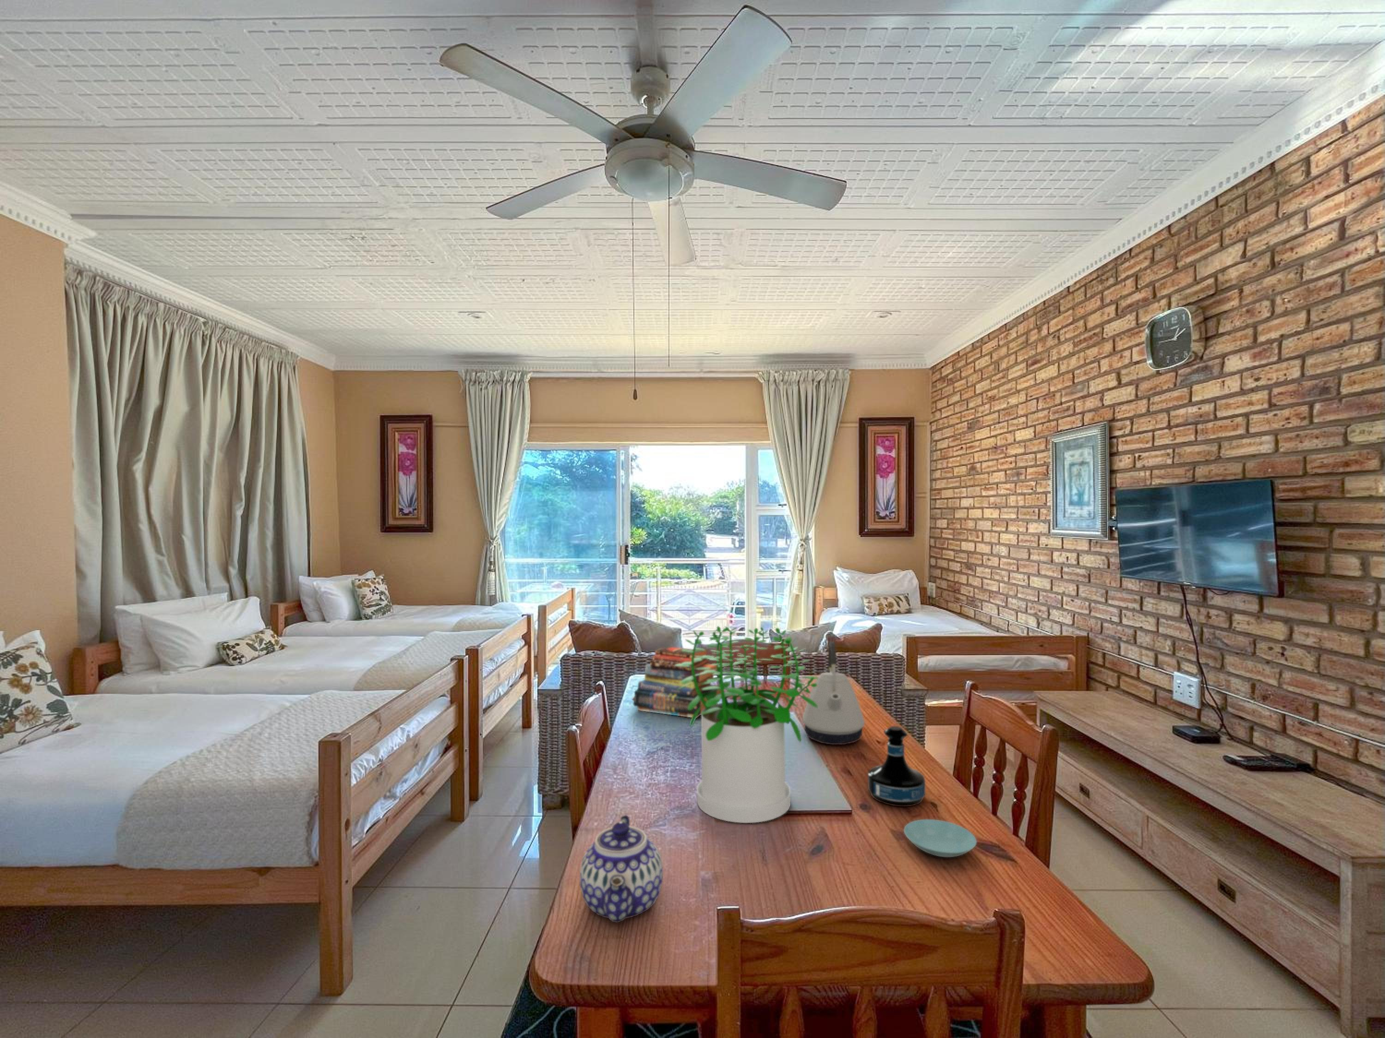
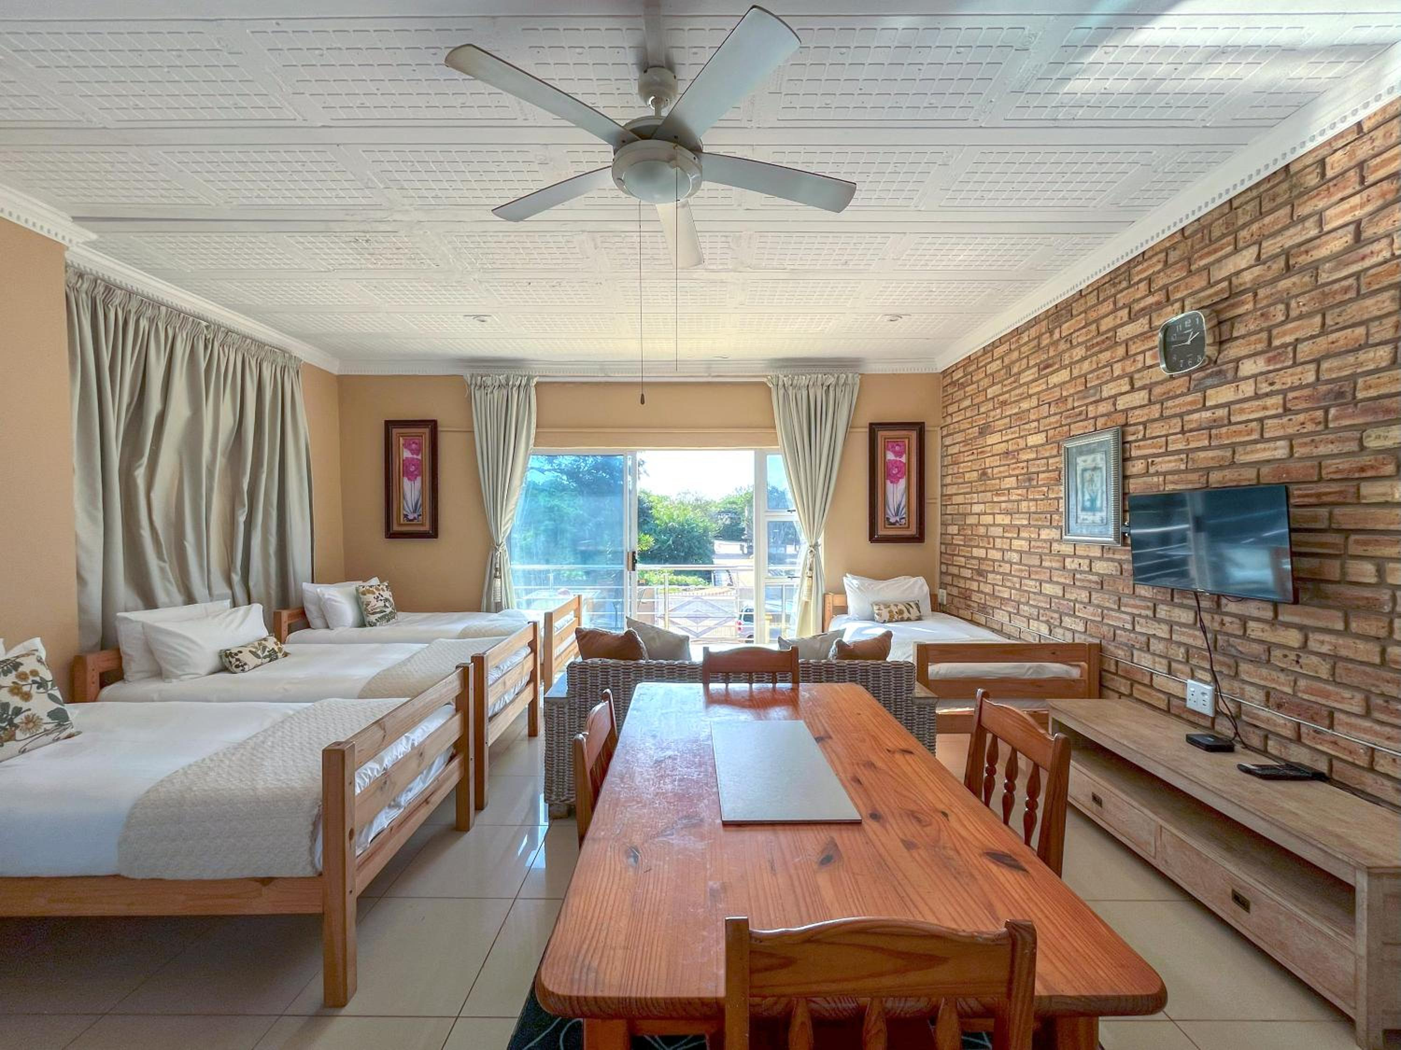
- teapot (622, 860)
- potted plant (743, 711)
- kettle (833, 690)
- tequila bottle (895, 762)
- saucer (939, 841)
- book (677, 678)
